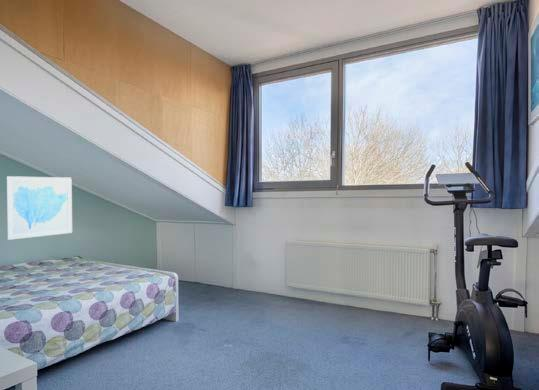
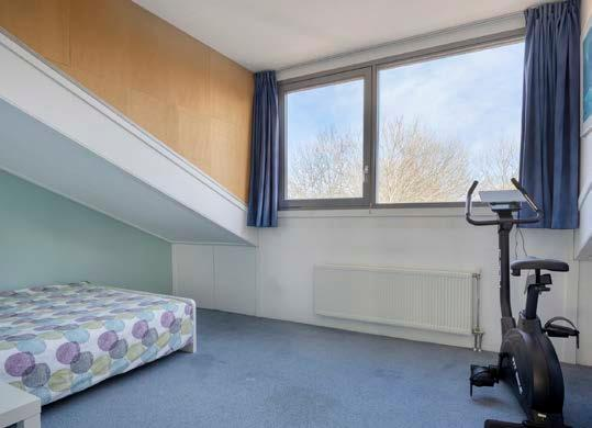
- wall art (41, 206)
